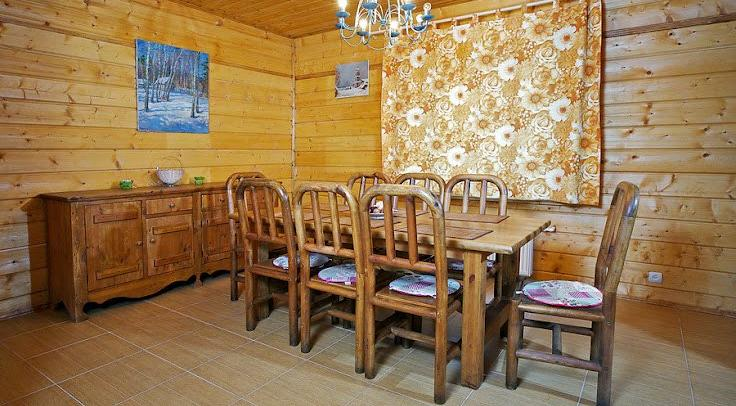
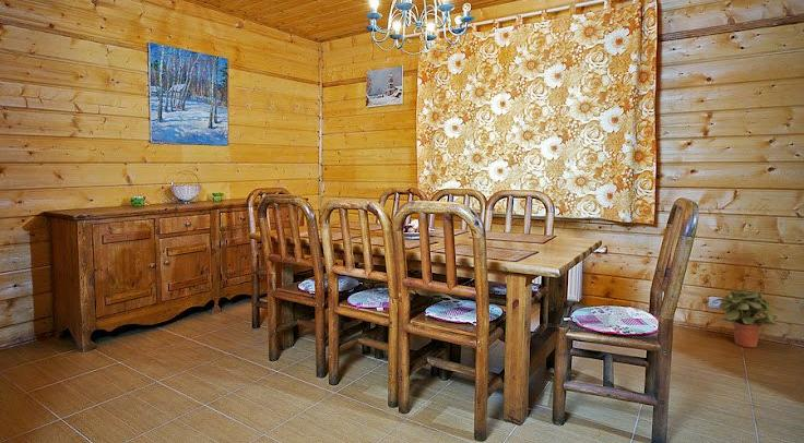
+ potted plant (748, 316)
